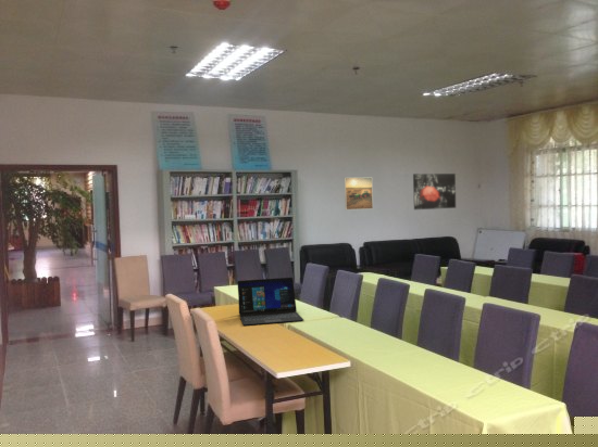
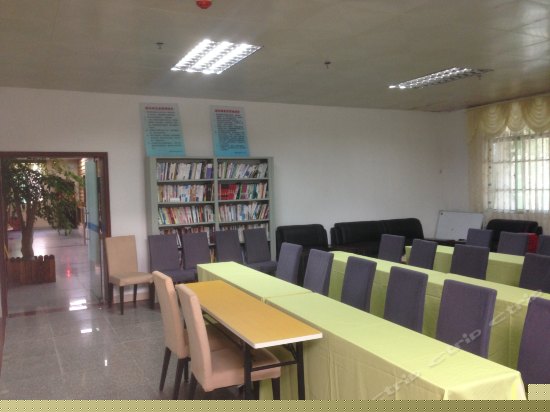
- wall art (435, 191)
- laptop (269, 299)
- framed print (358, 193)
